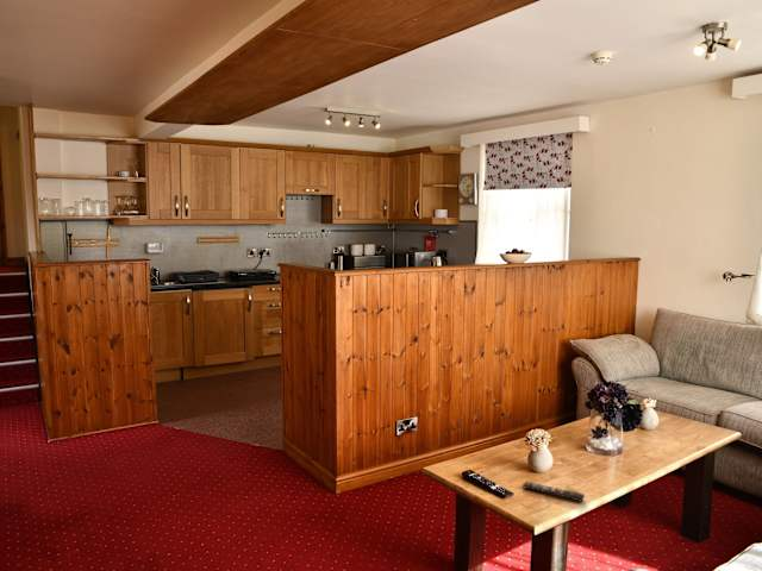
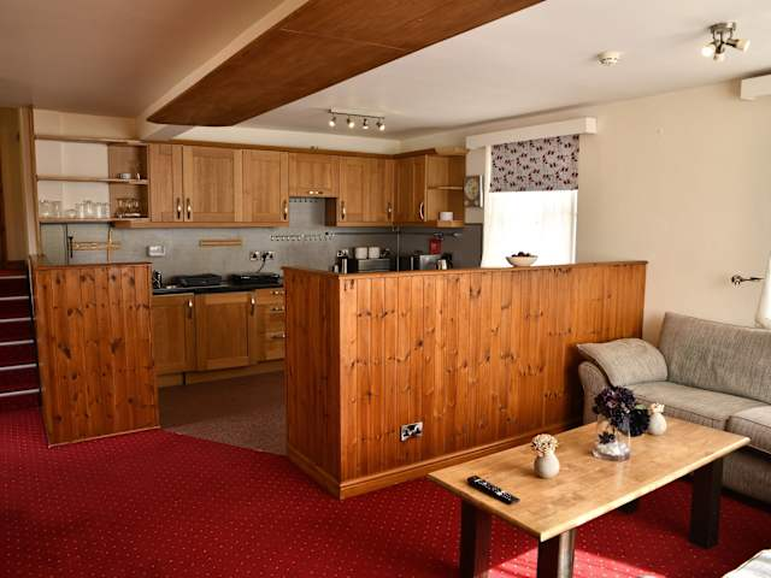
- remote control (552, 490)
